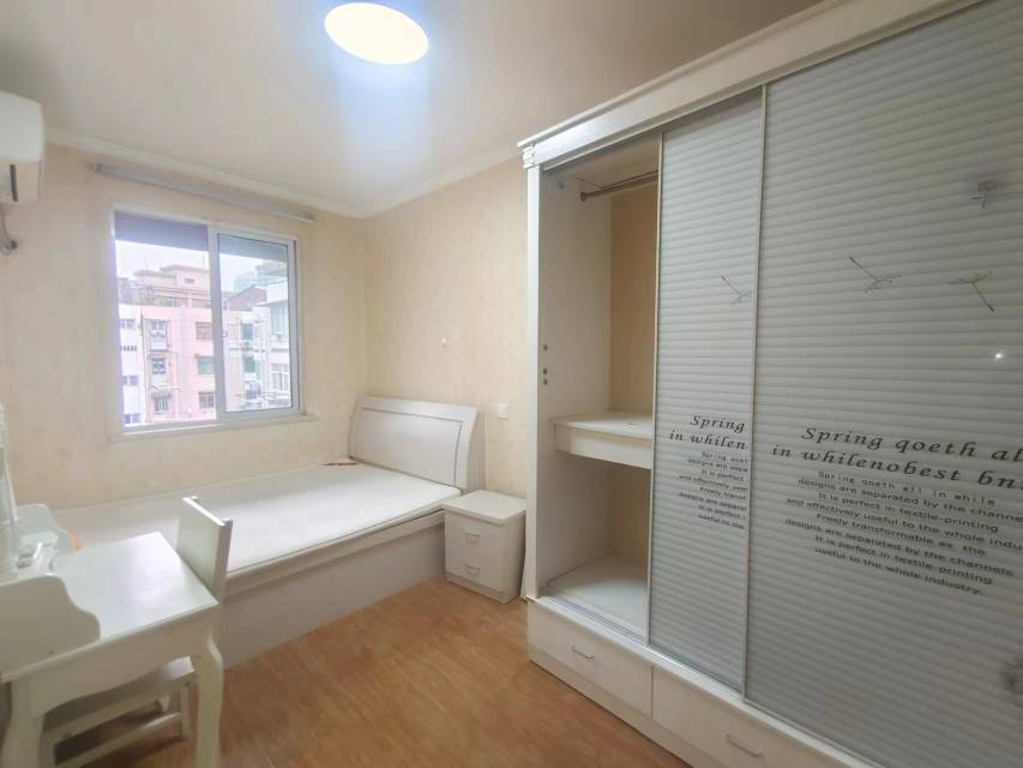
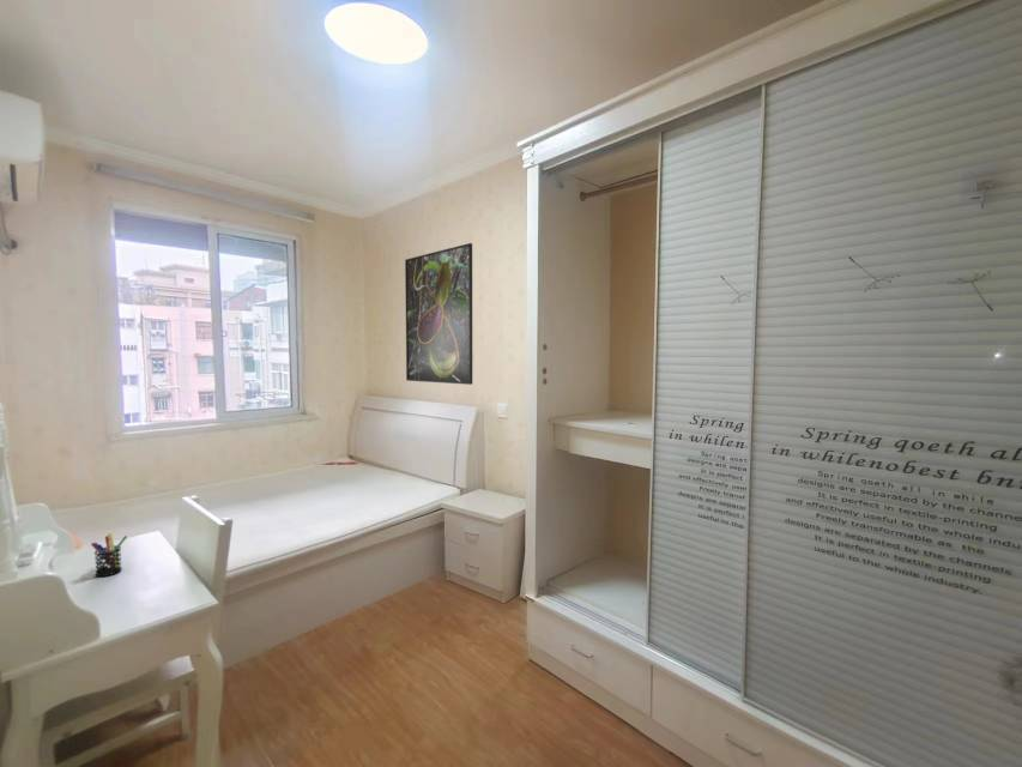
+ pen holder (110, 551)
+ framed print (436, 318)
